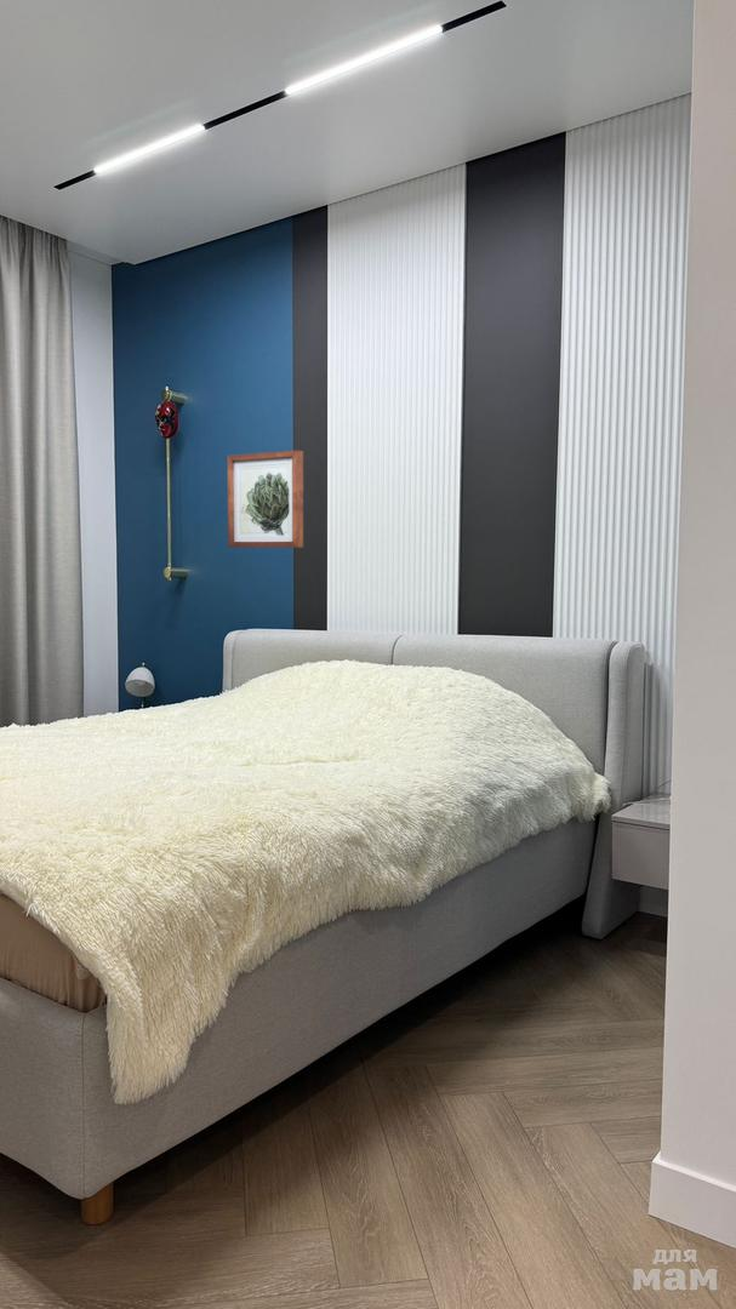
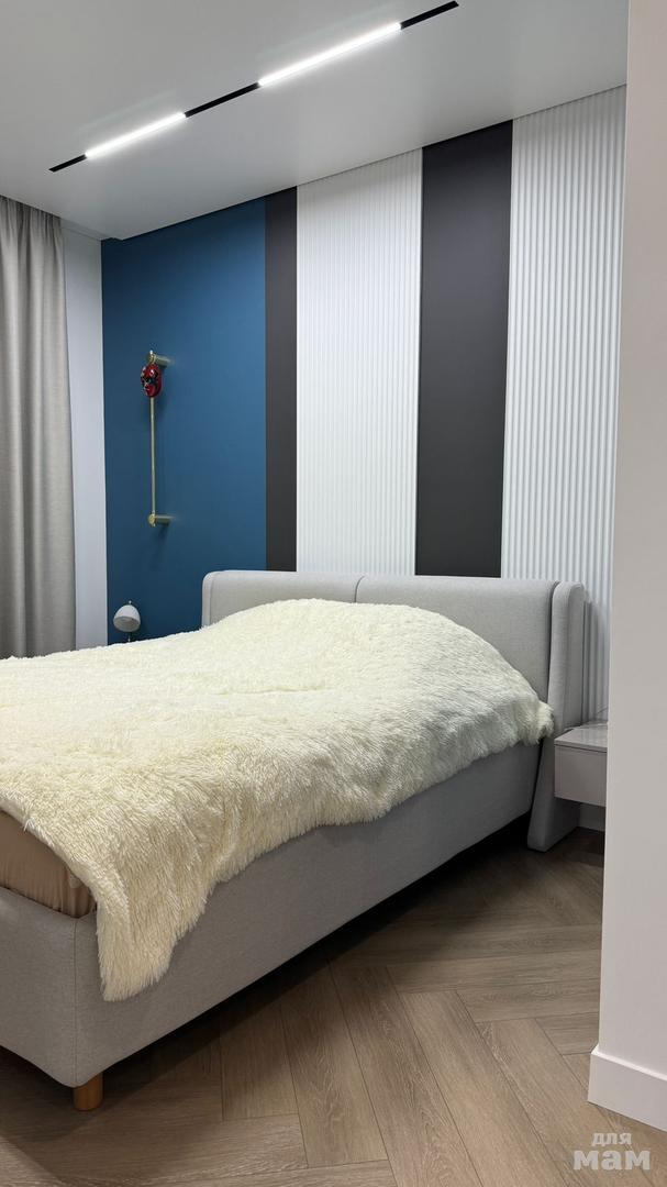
- wall art (264, 501)
